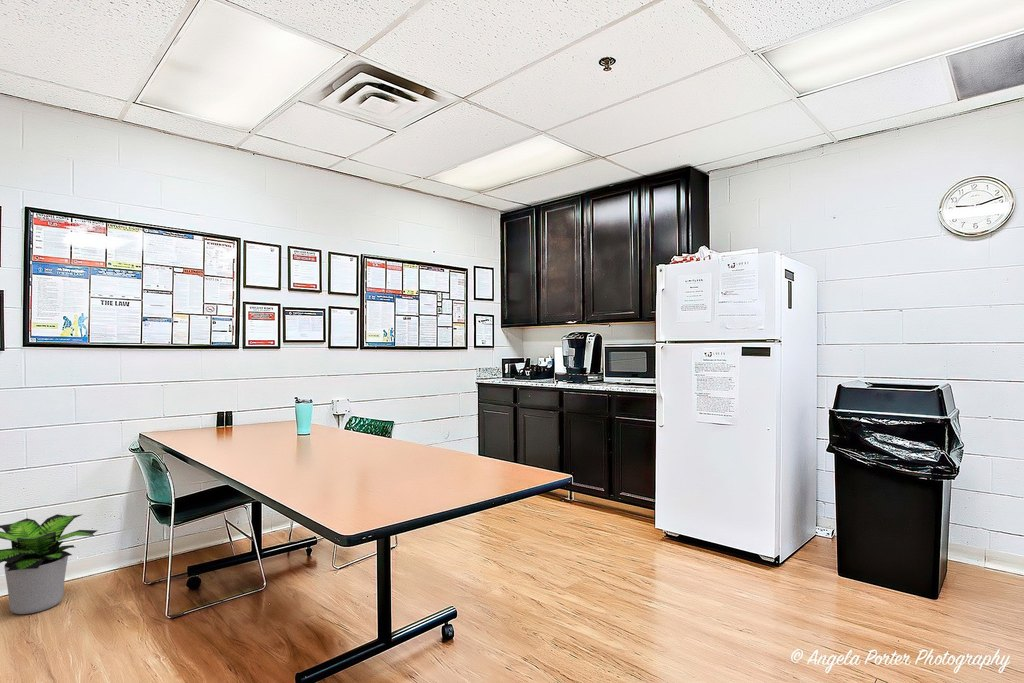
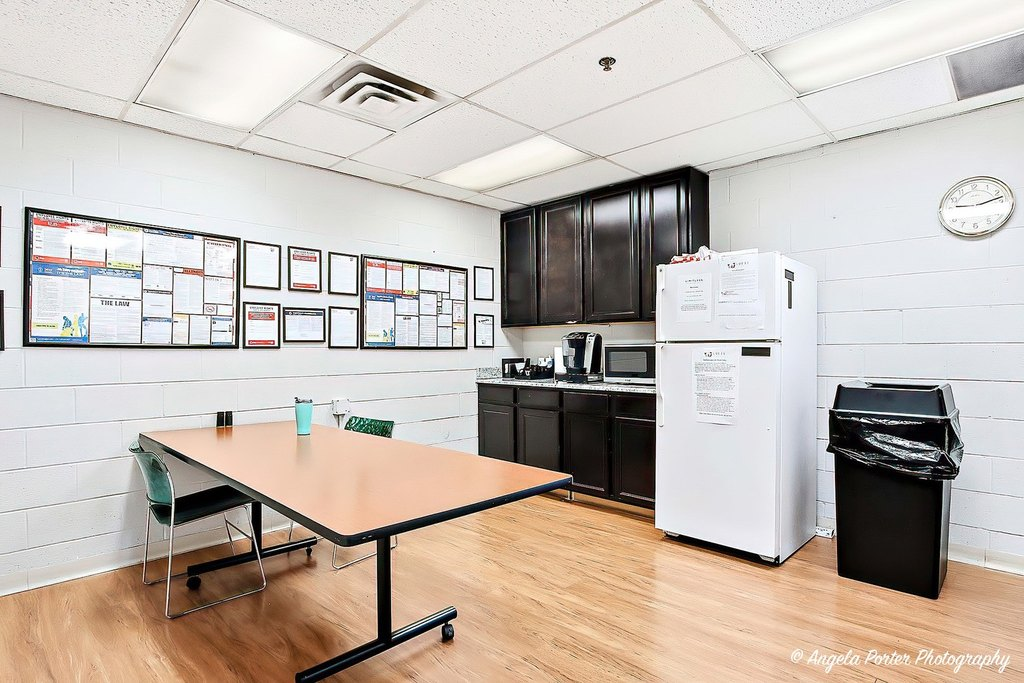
- potted plant (41, 564)
